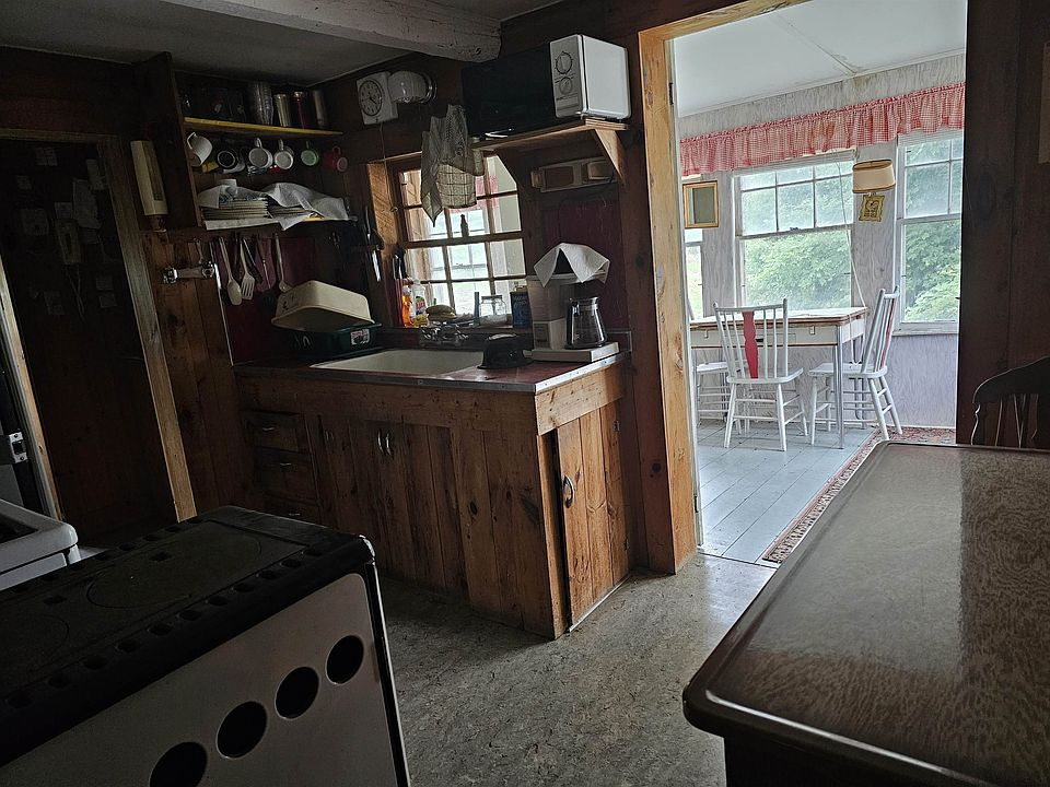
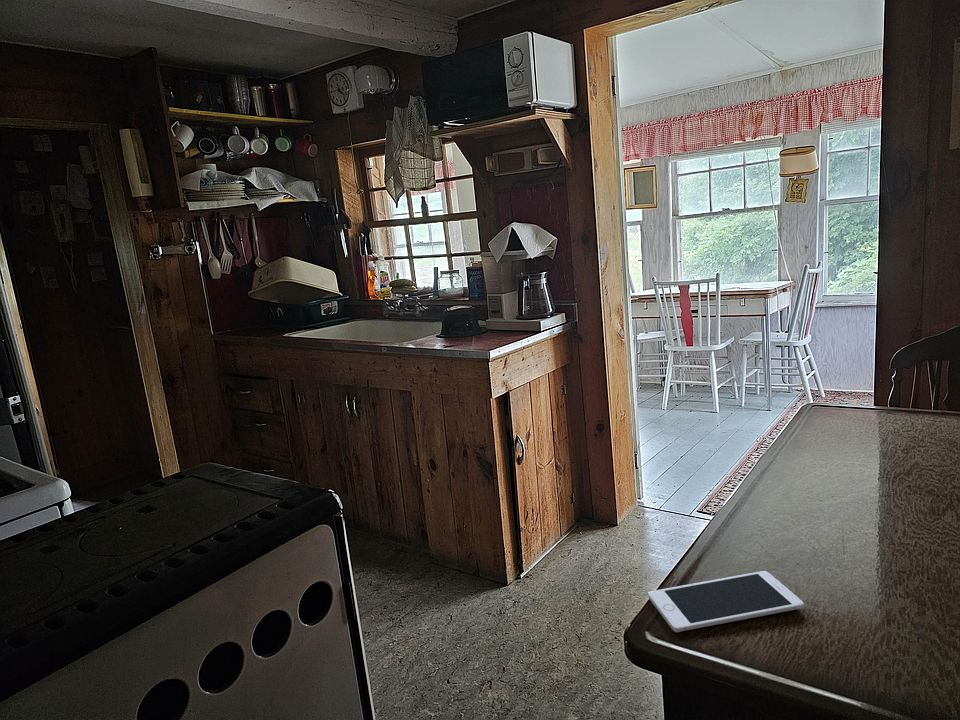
+ cell phone (723, 599)
